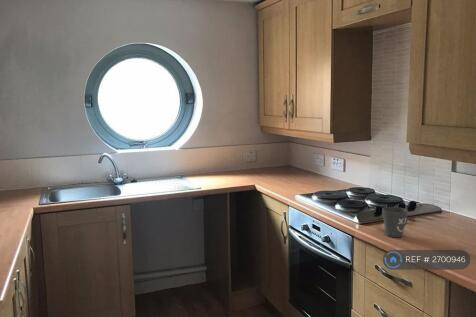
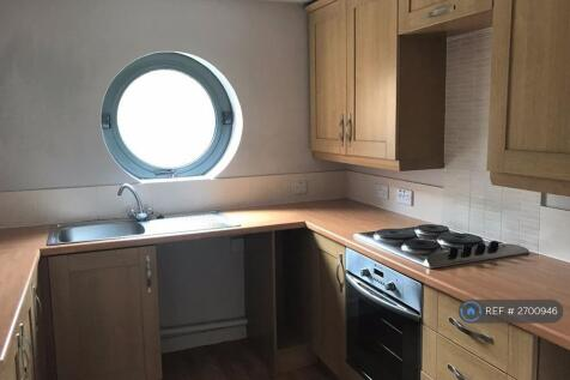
- mug (396, 221)
